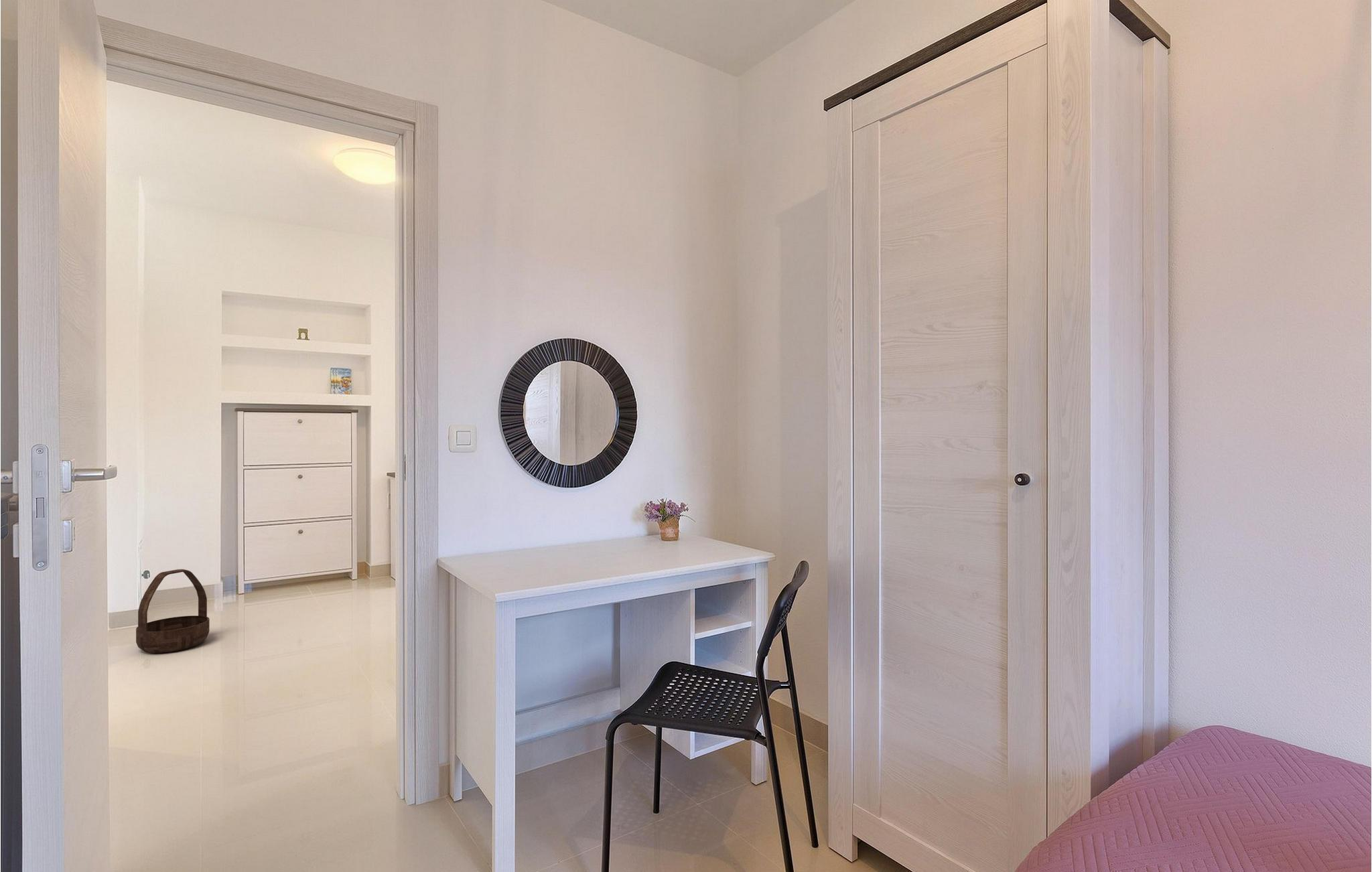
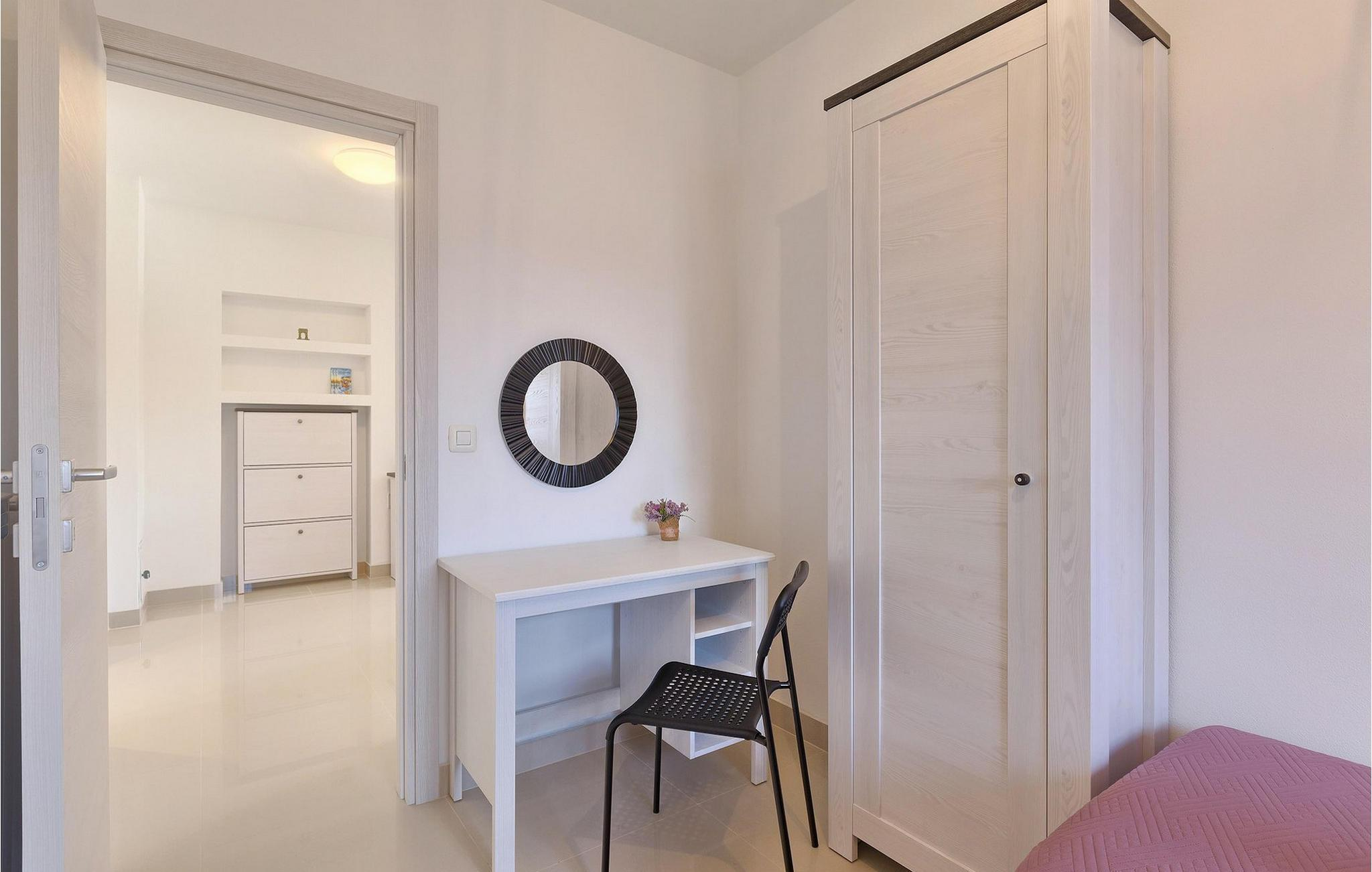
- basket (174, 617)
